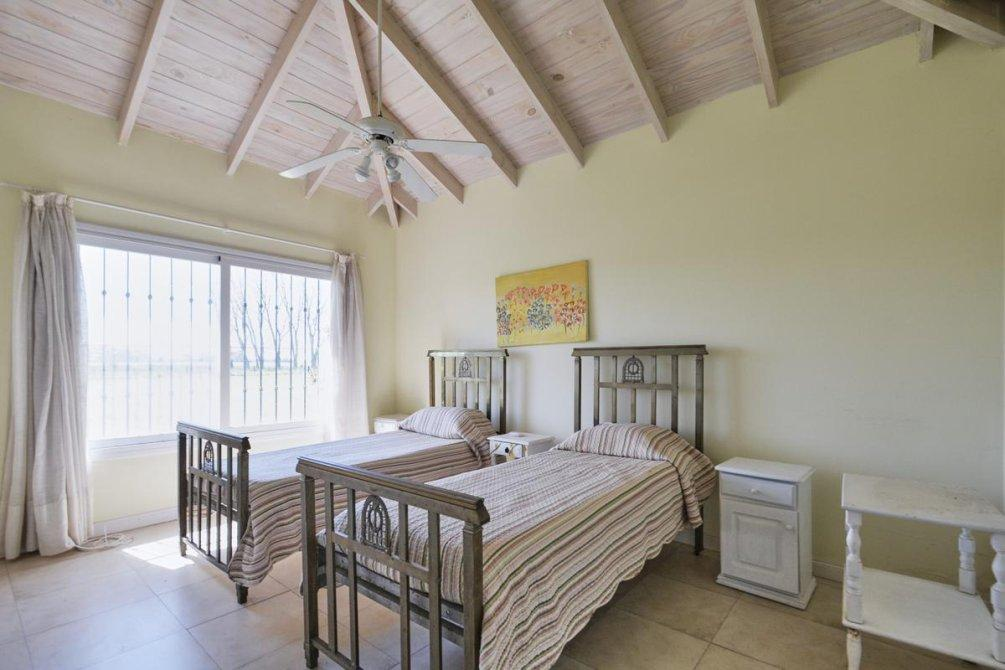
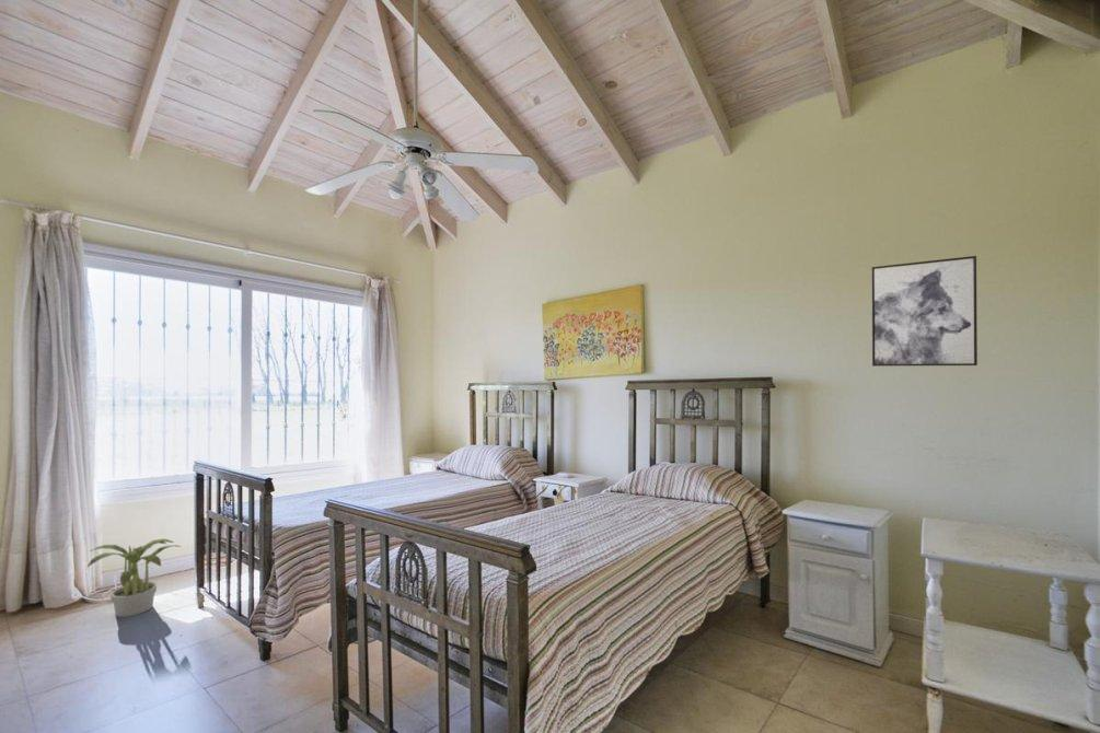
+ wall art (922, 313)
+ potted plant (135, 575)
